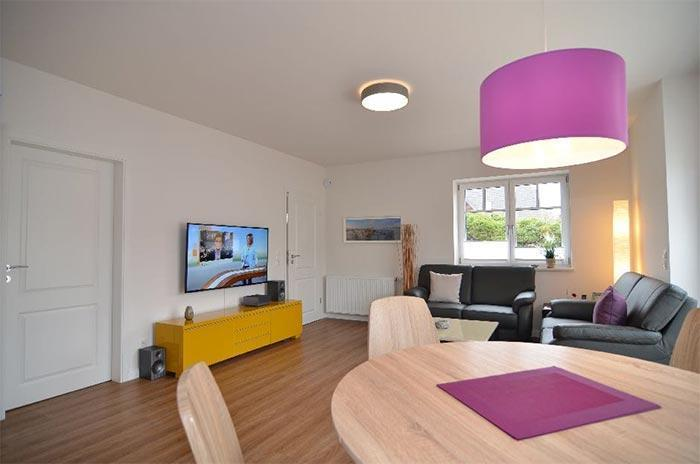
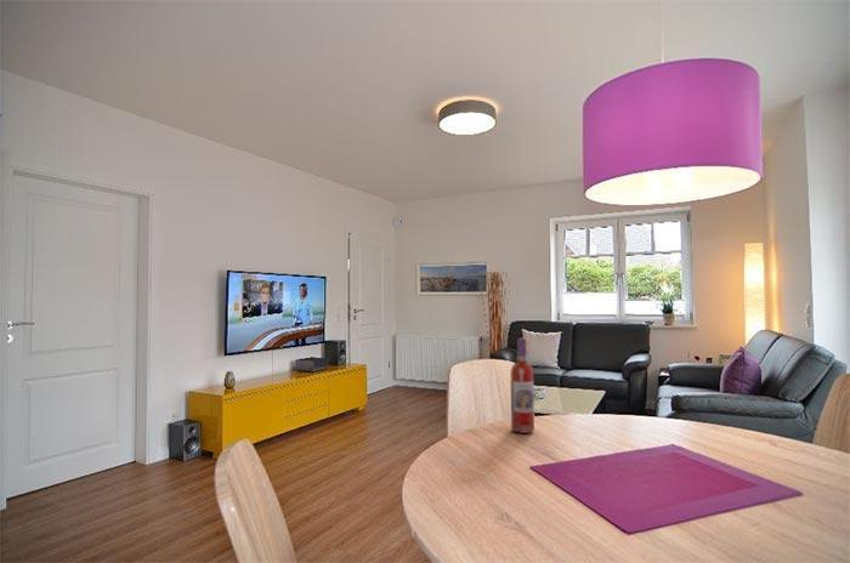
+ wine bottle (521, 383)
